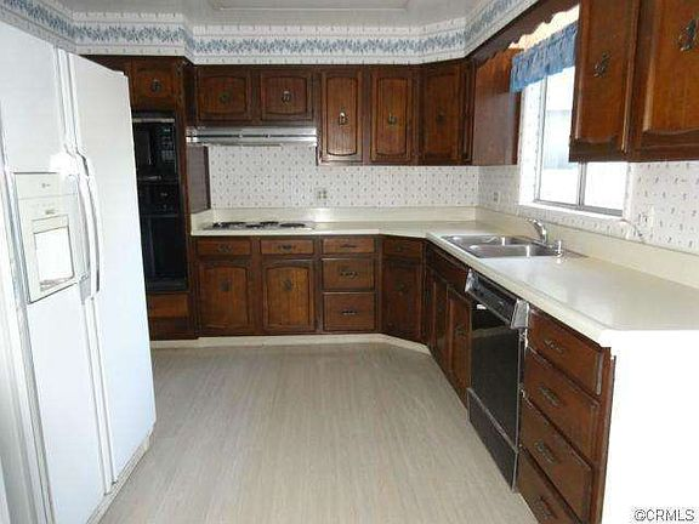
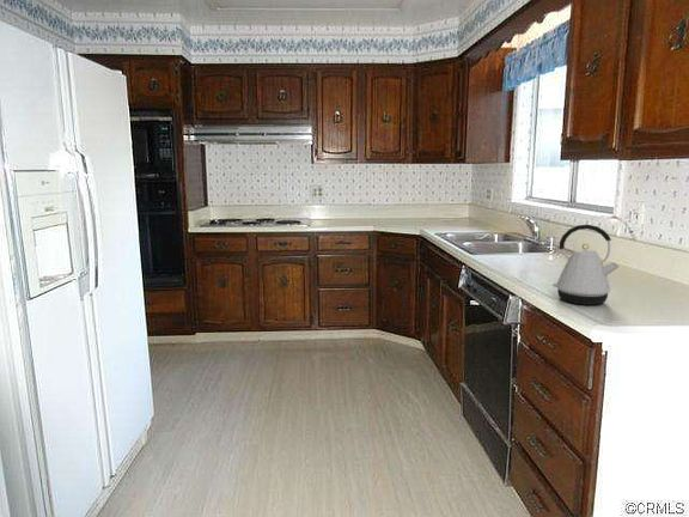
+ kettle (586, 262)
